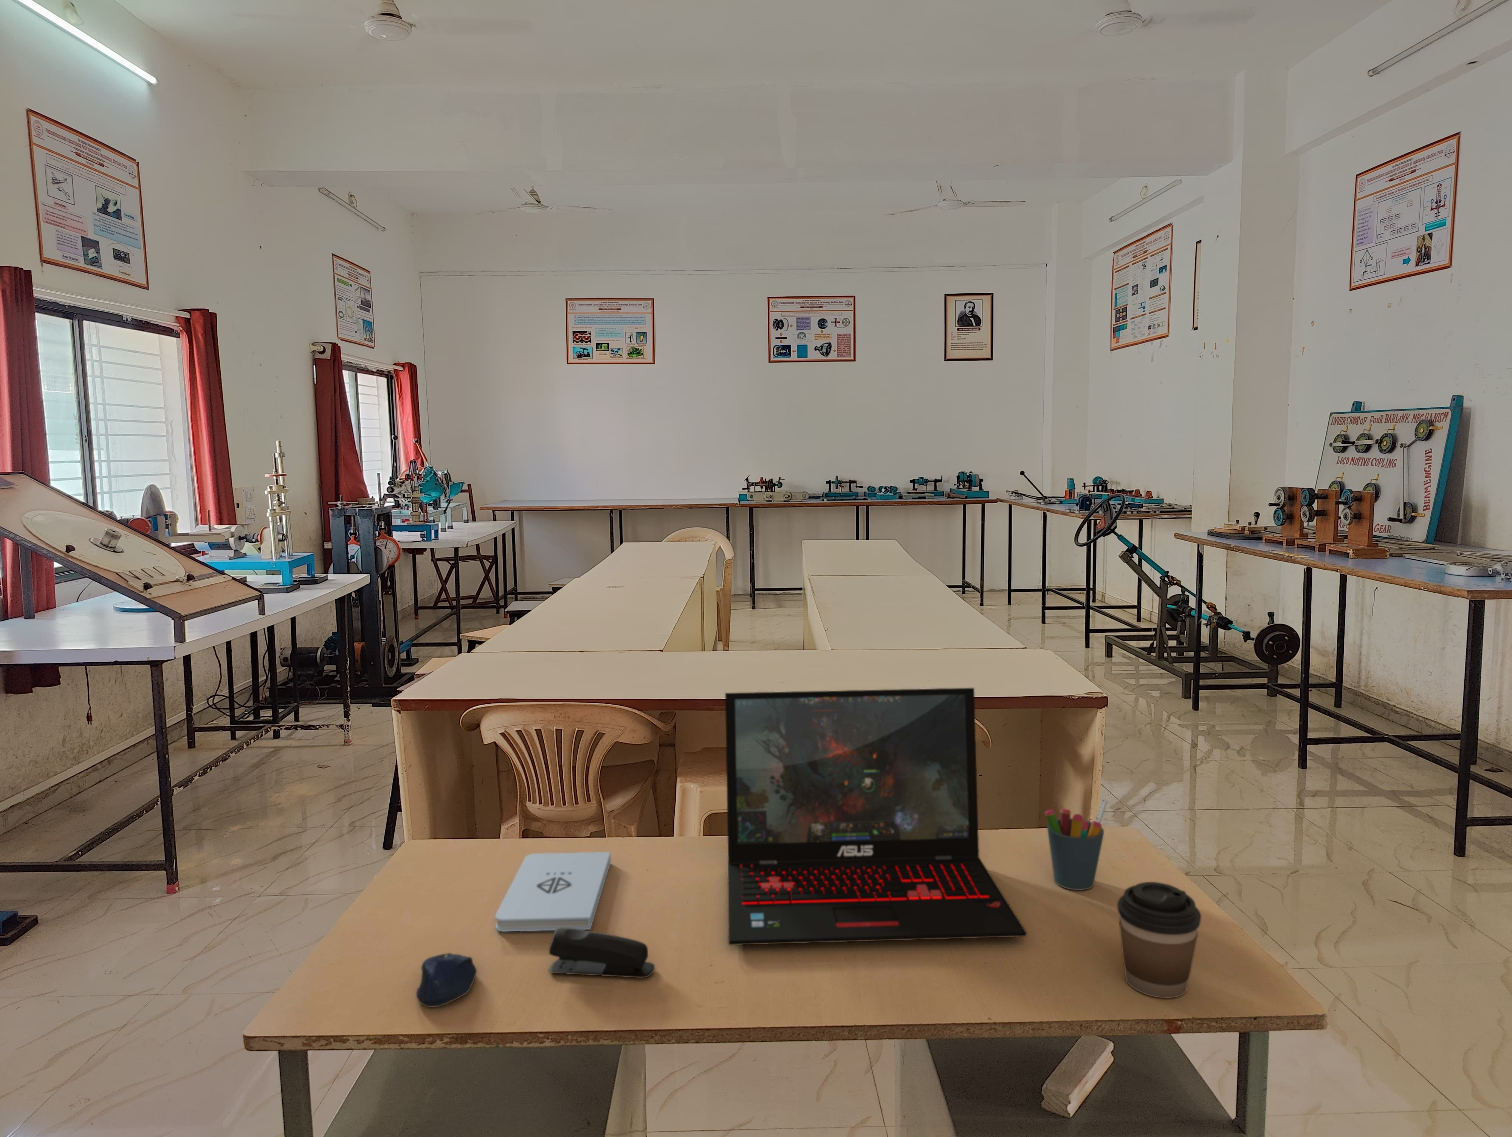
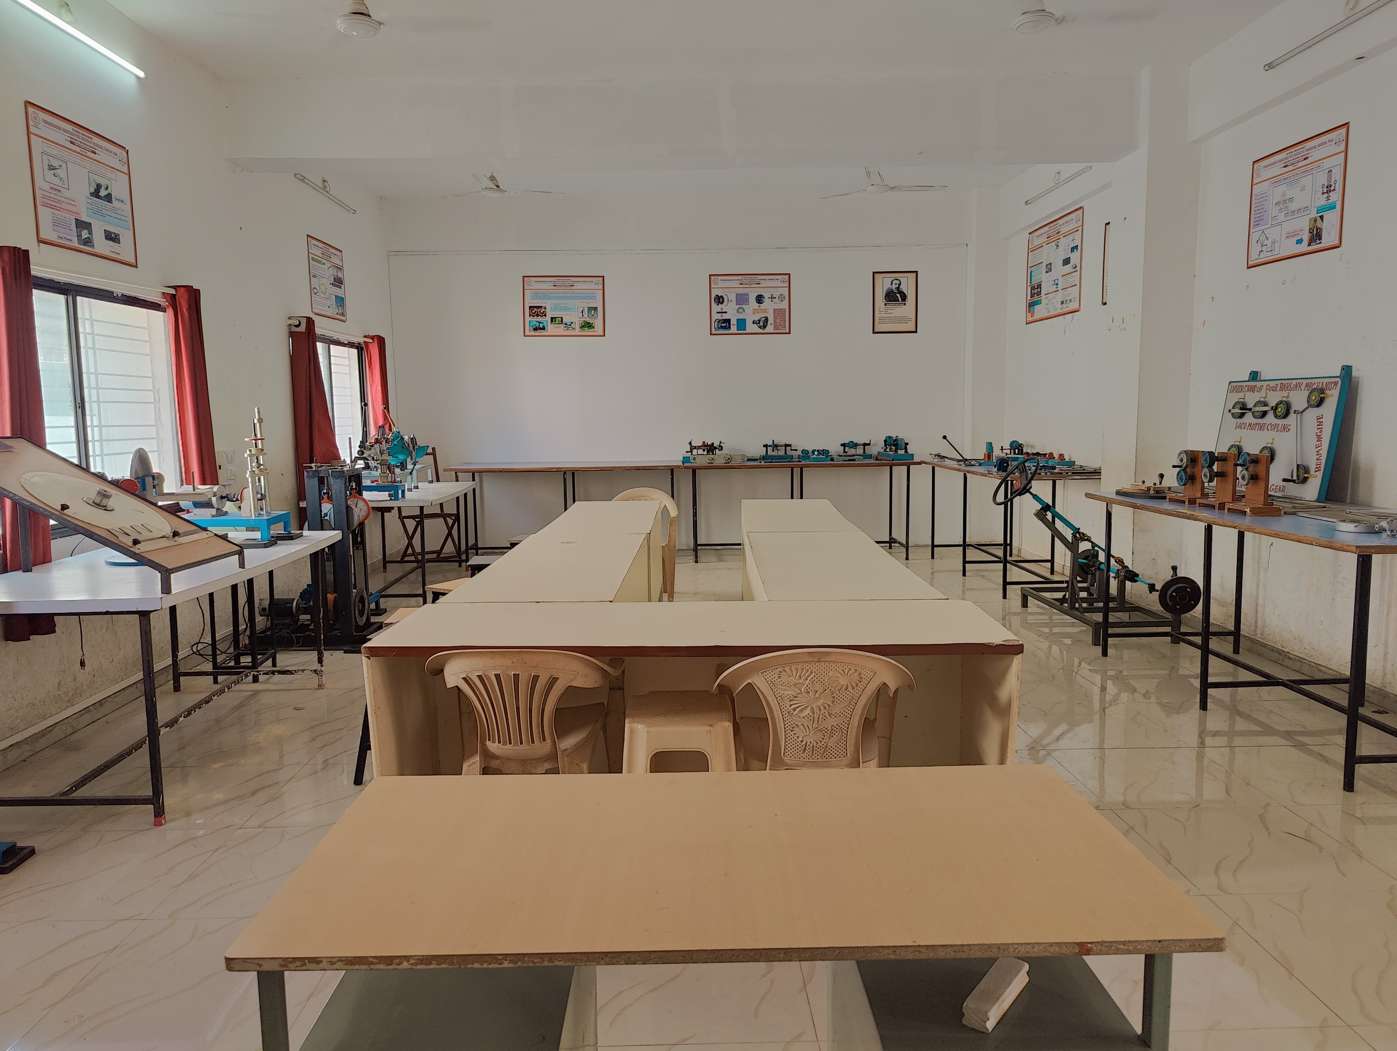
- coffee cup (1157, 934)
- notepad (557, 889)
- computer mouse (445, 971)
- laptop (862, 806)
- stapler (601, 951)
- pen holder (1075, 841)
